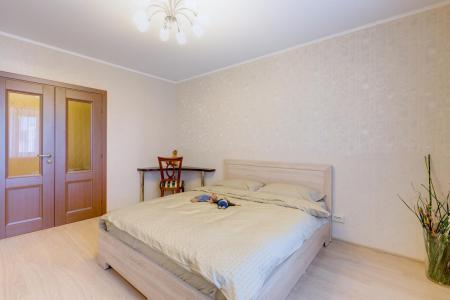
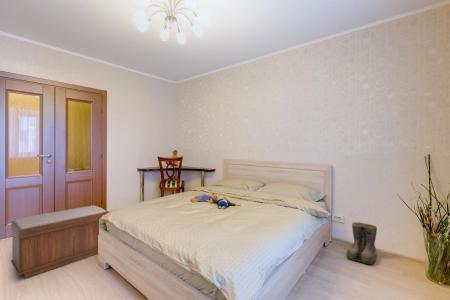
+ bench (63, 235)
+ boots (362, 241)
